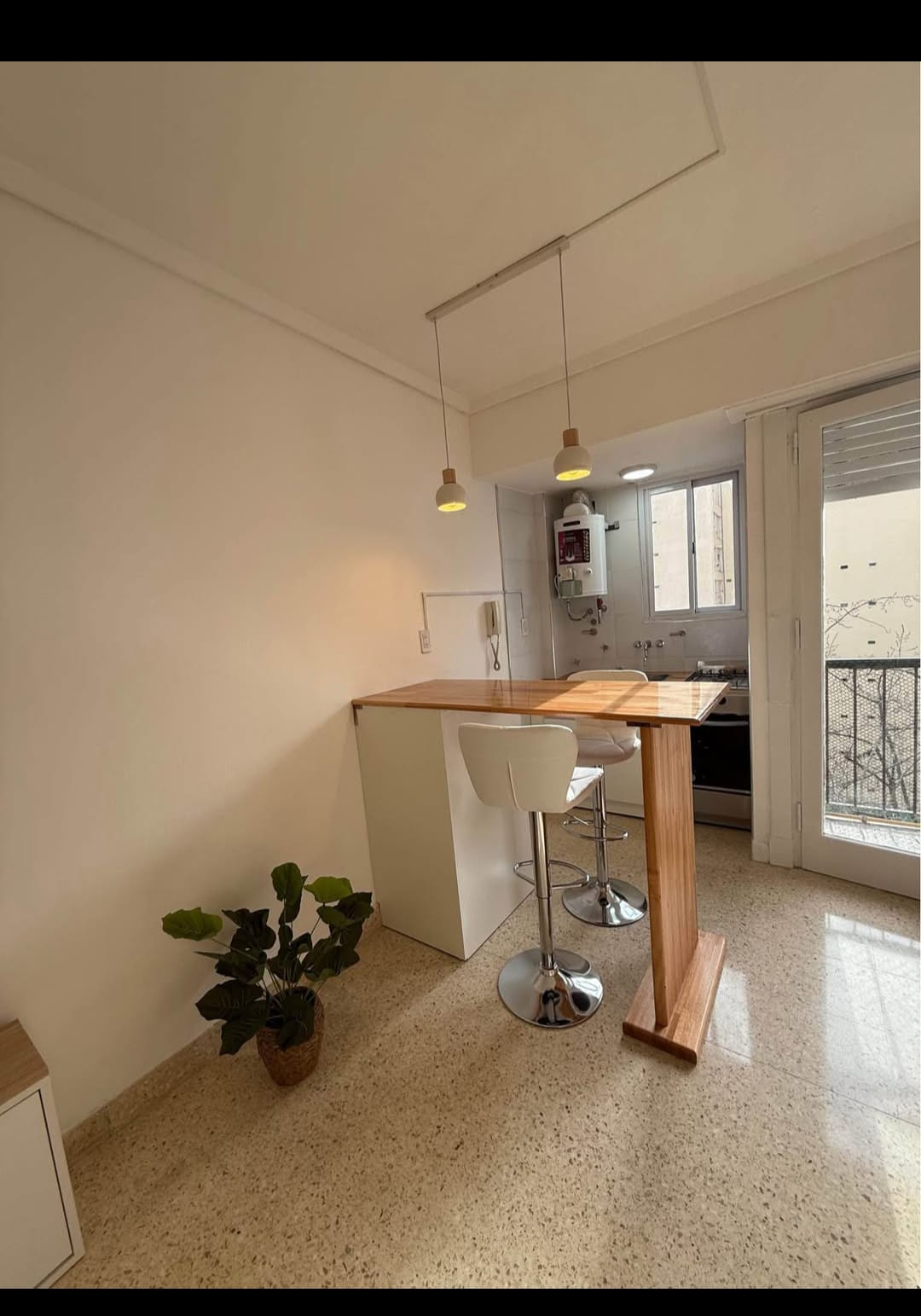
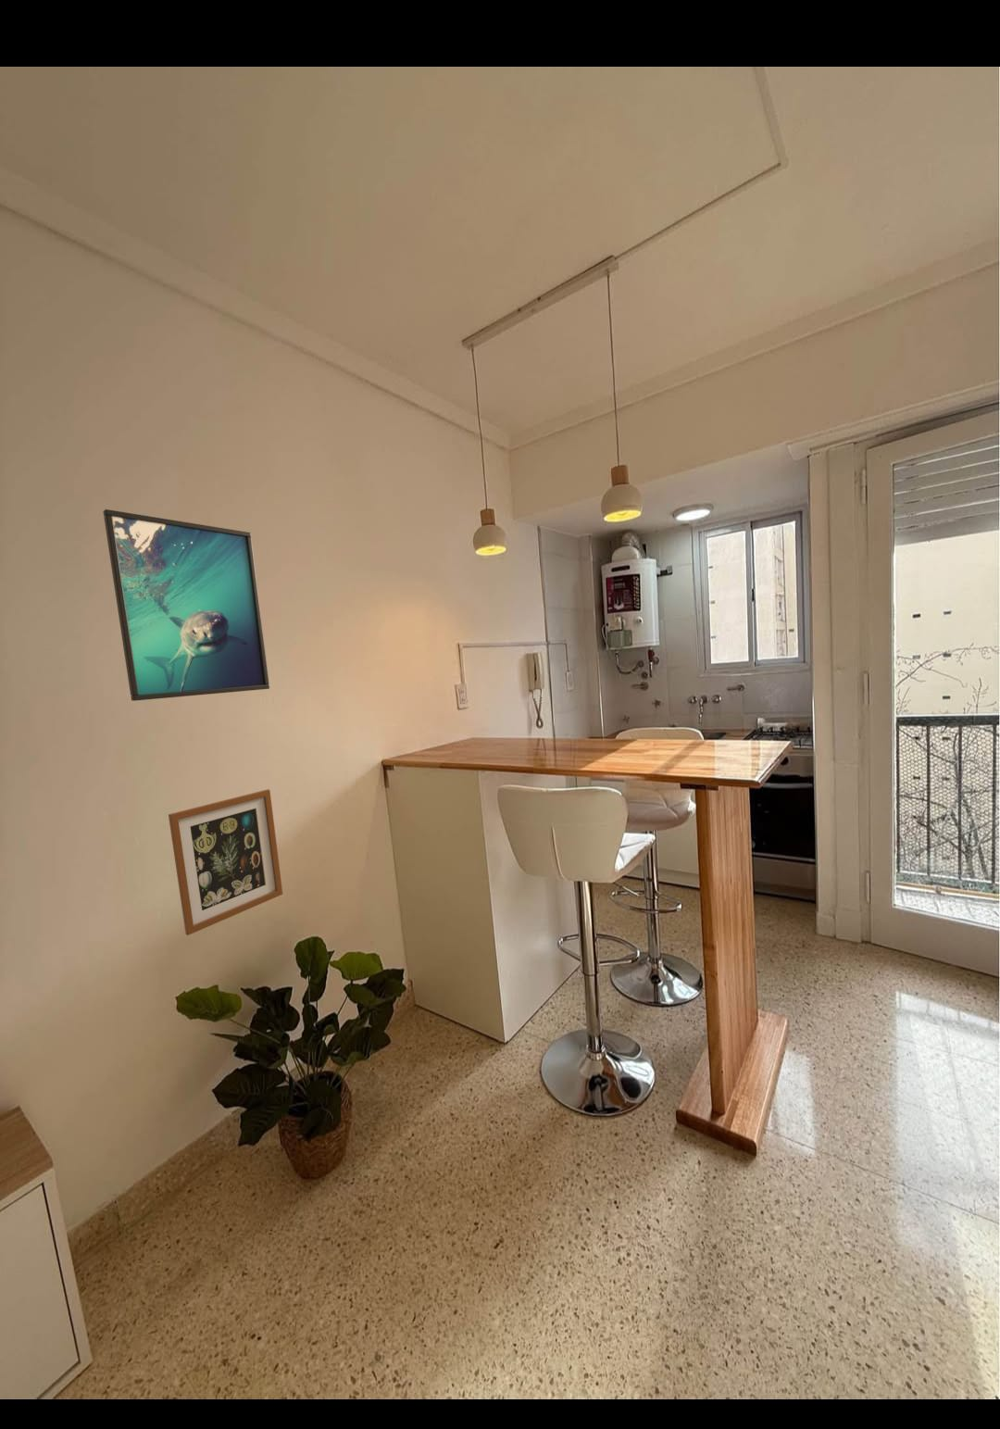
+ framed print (195, 609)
+ wall art (229, 858)
